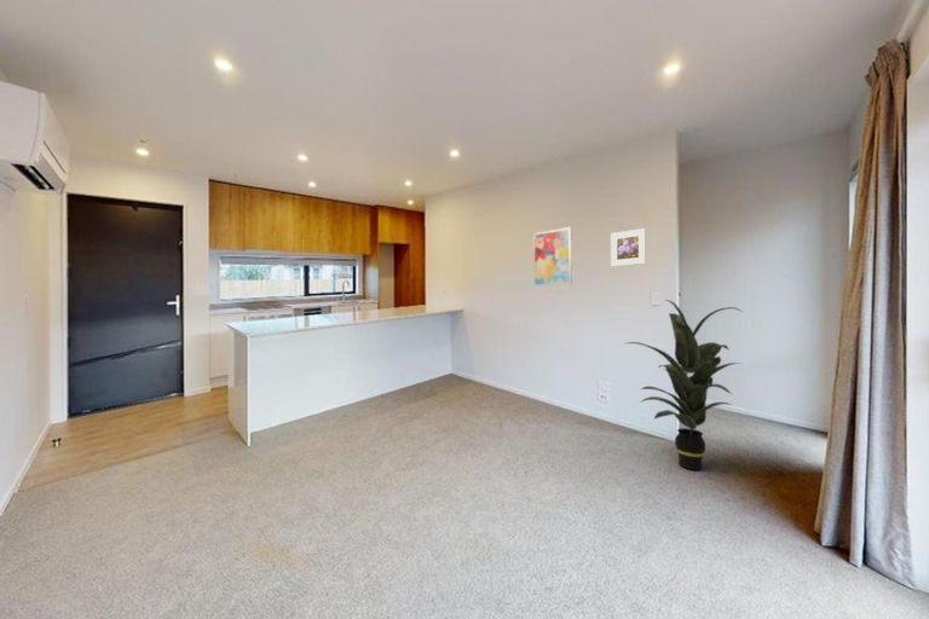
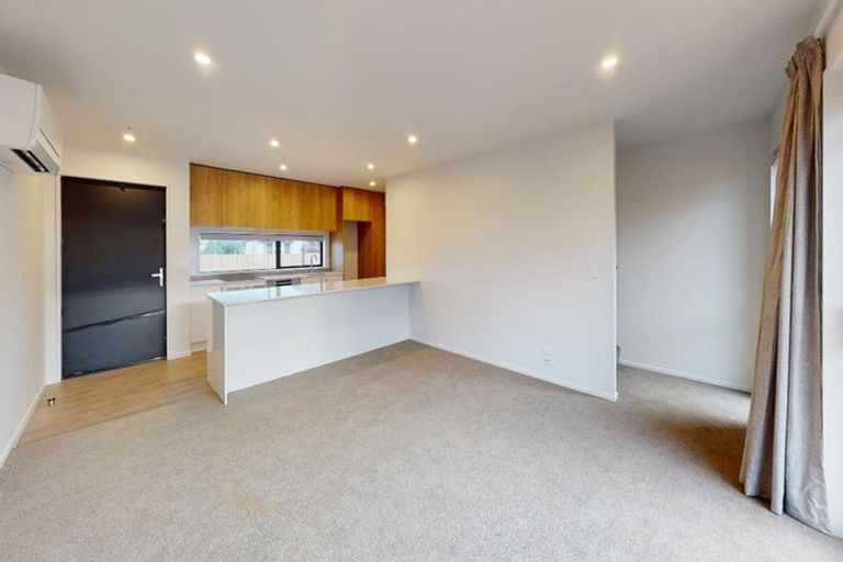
- wall art (552, 258)
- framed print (628, 248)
- indoor plant (683, 381)
